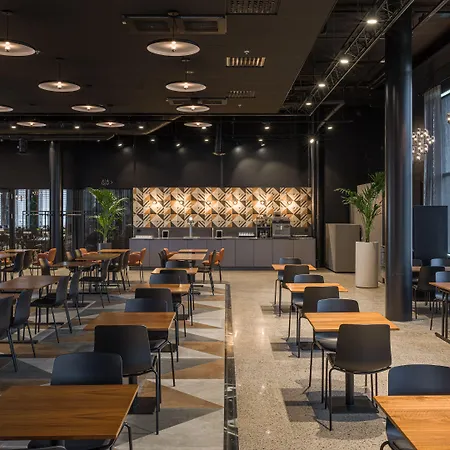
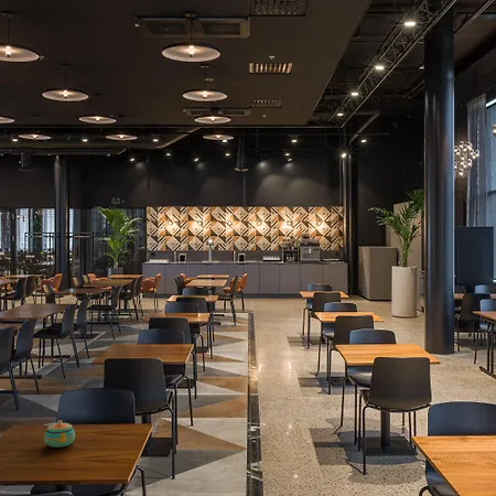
+ teapot (60, 432)
